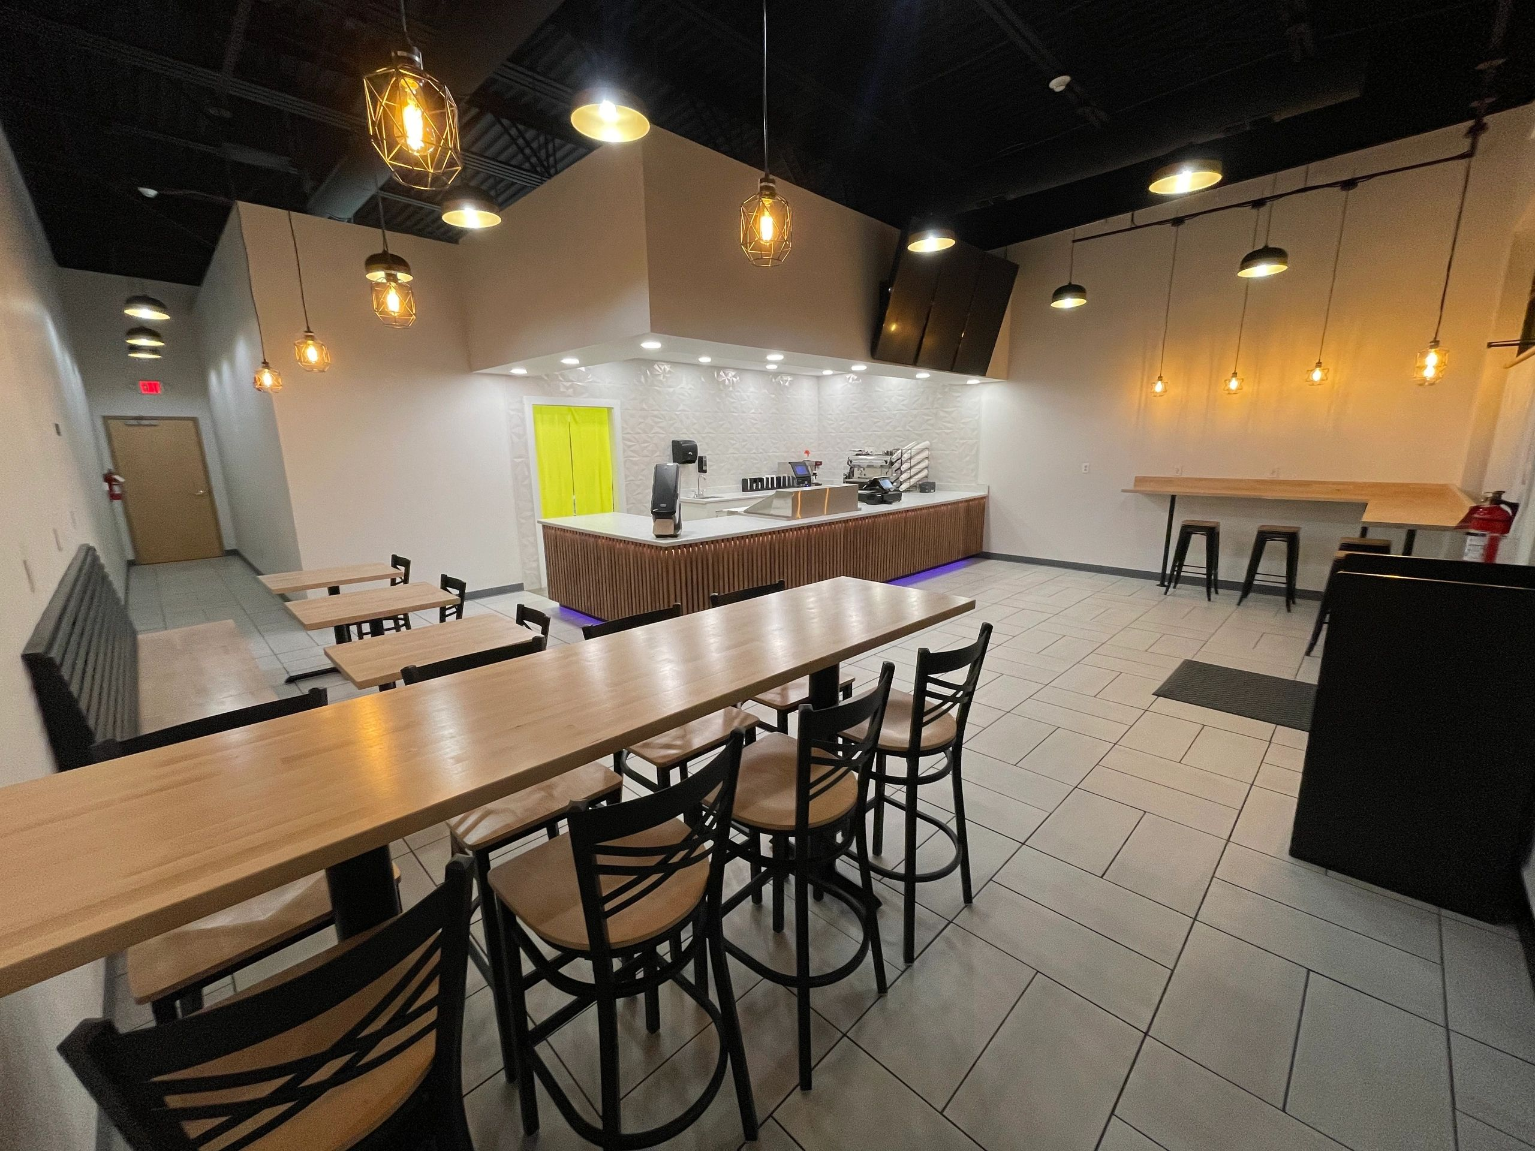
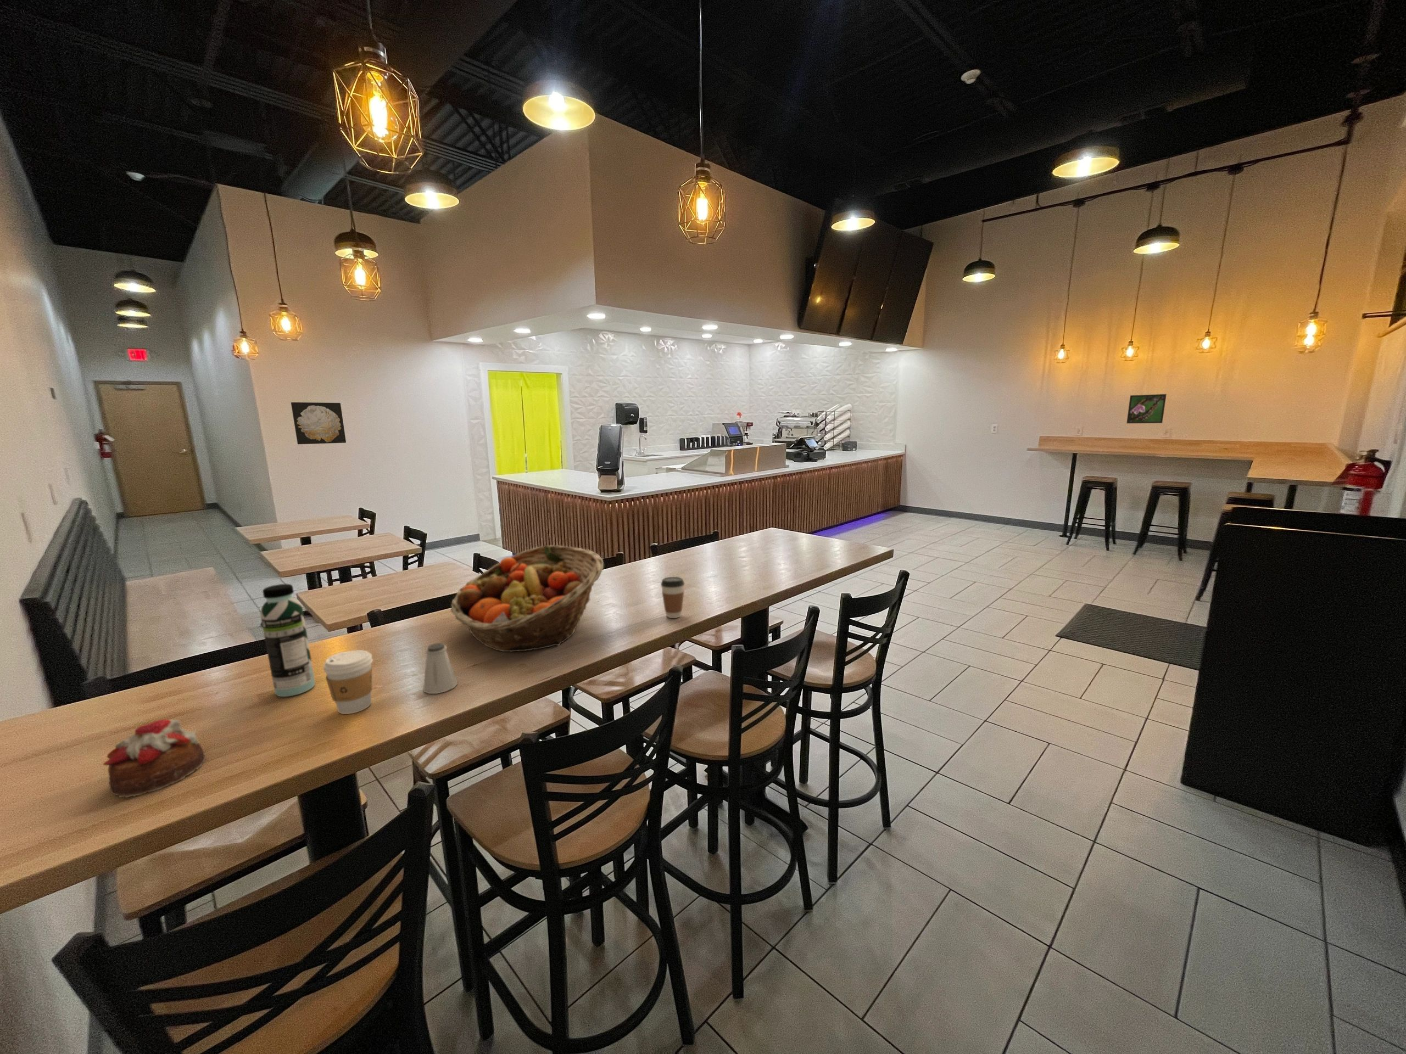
+ water bottle (287, 639)
+ coffee cup (673, 597)
+ wall art (319, 423)
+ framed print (1146, 409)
+ saltshaker (437, 665)
+ coffee cup (351, 681)
+ pastry (154, 748)
+ fruit basket (529, 593)
